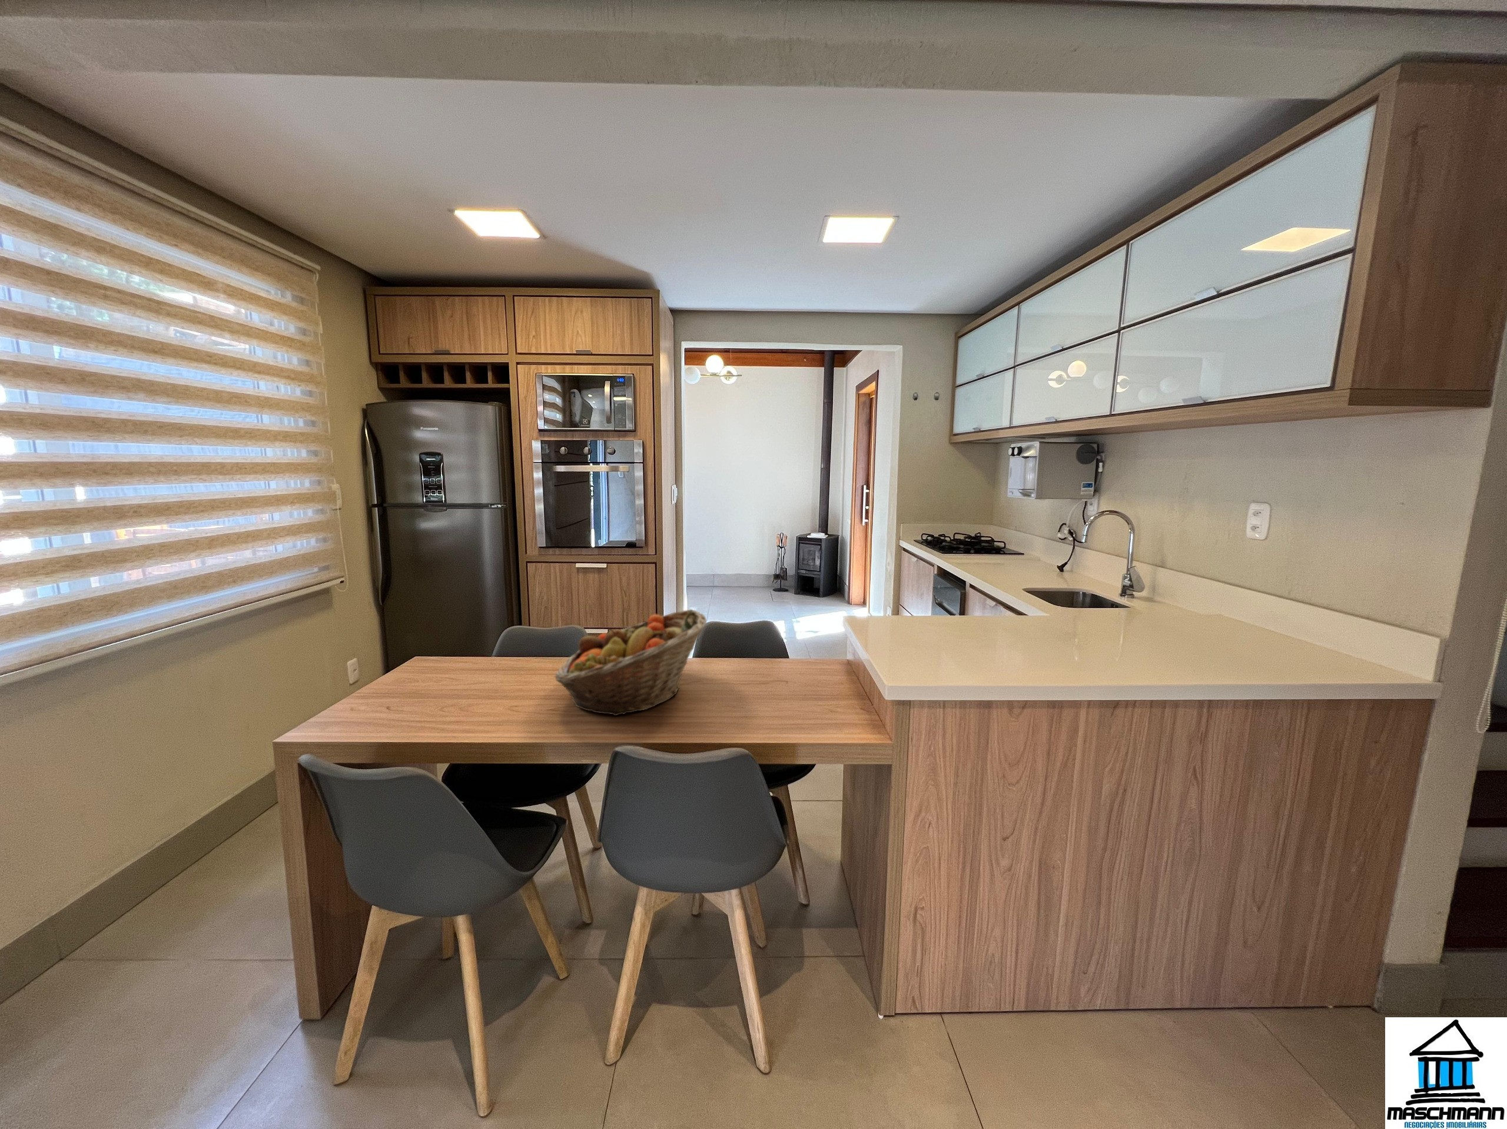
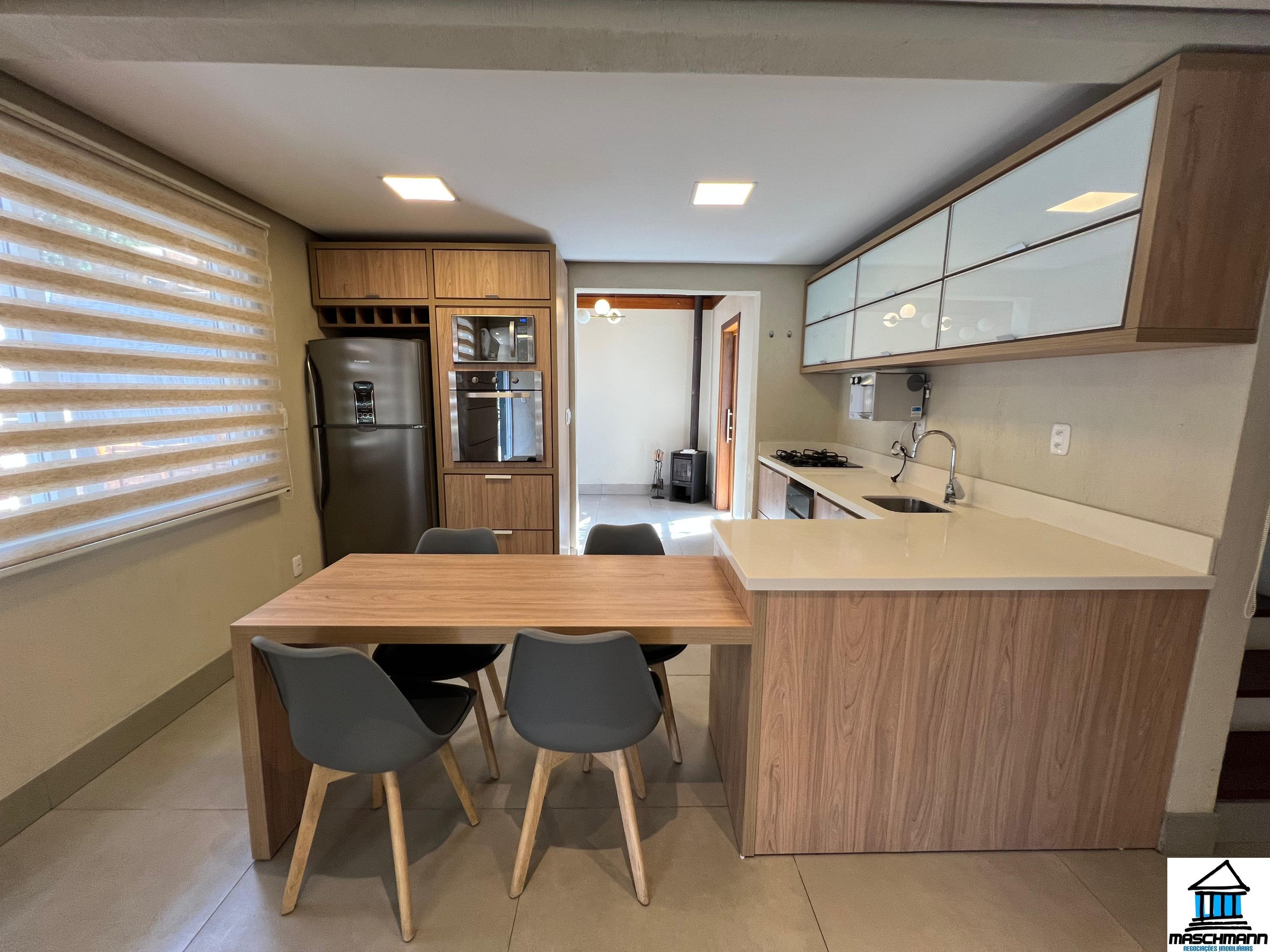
- fruit basket (634, 655)
